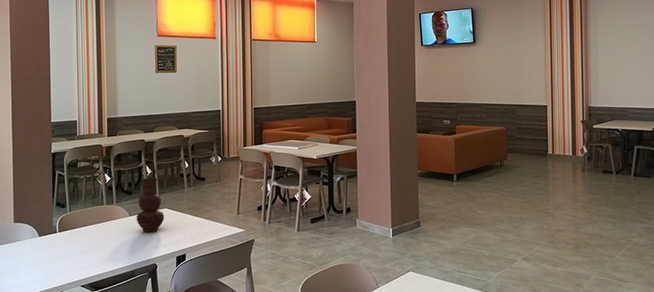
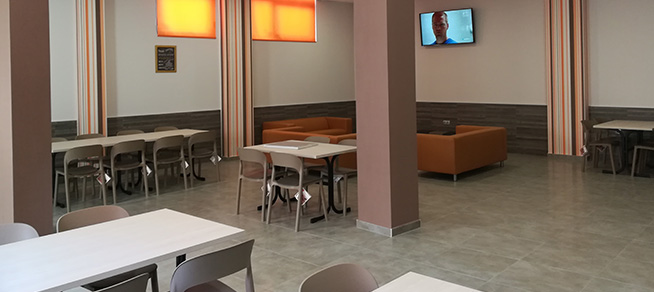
- vase (149, 204)
